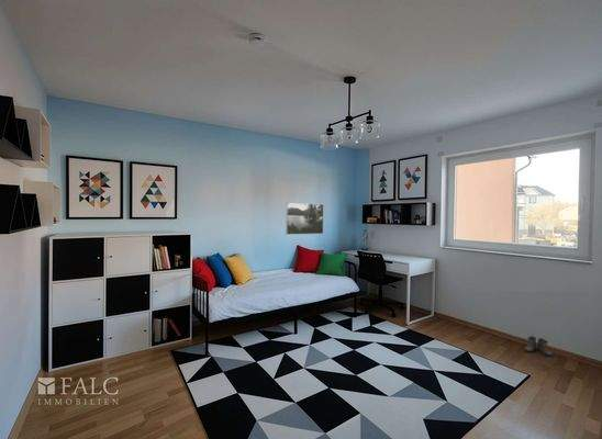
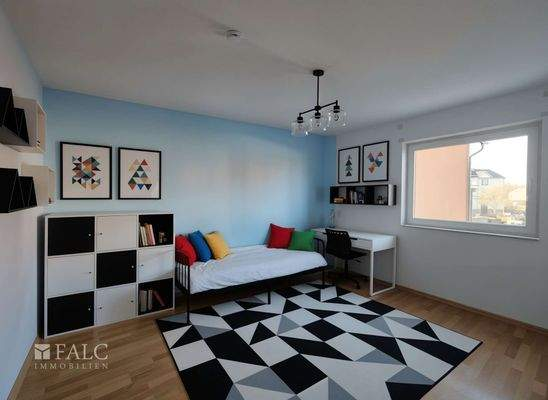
- boots (537, 345)
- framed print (305, 218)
